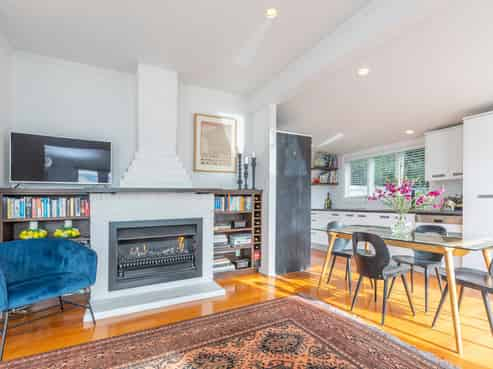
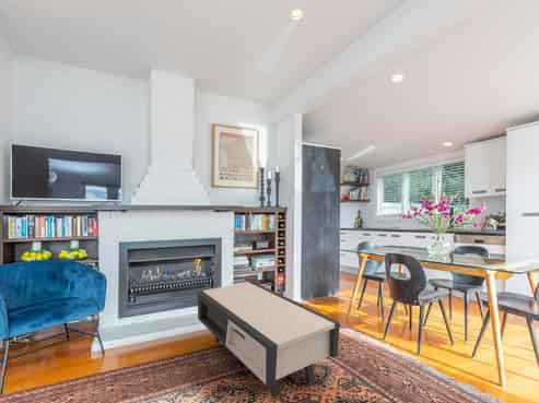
+ coffee table (258, 332)
